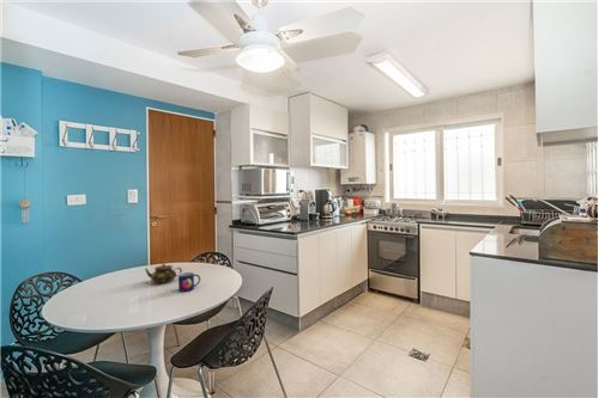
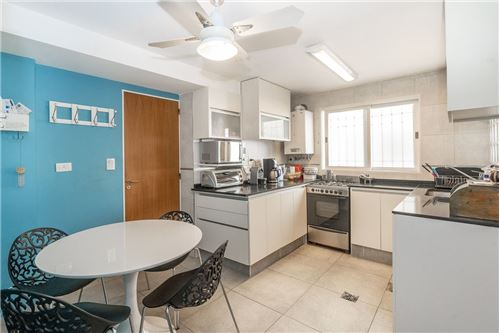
- teapot (163, 271)
- mug (189, 281)
